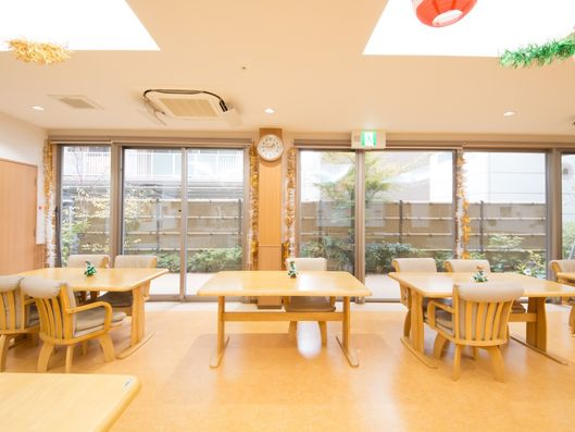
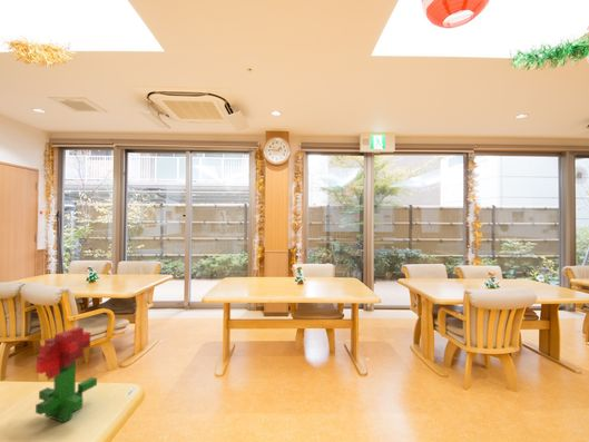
+ plant (69, 371)
